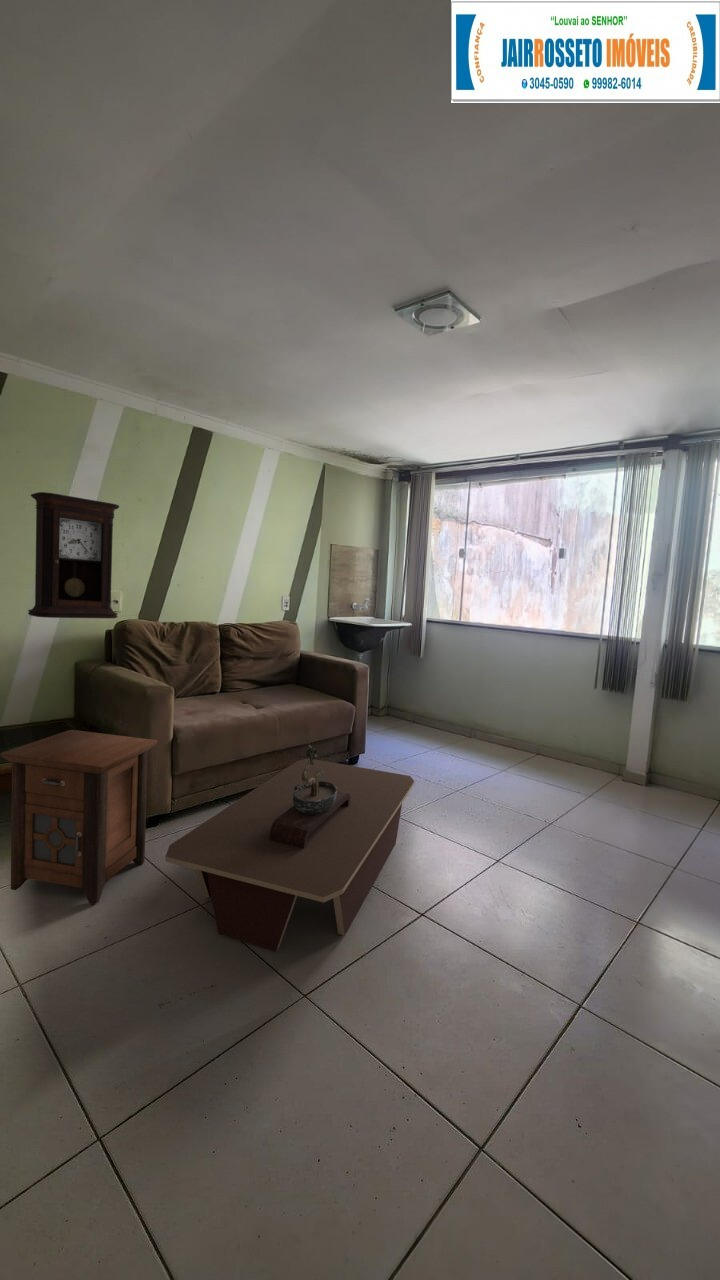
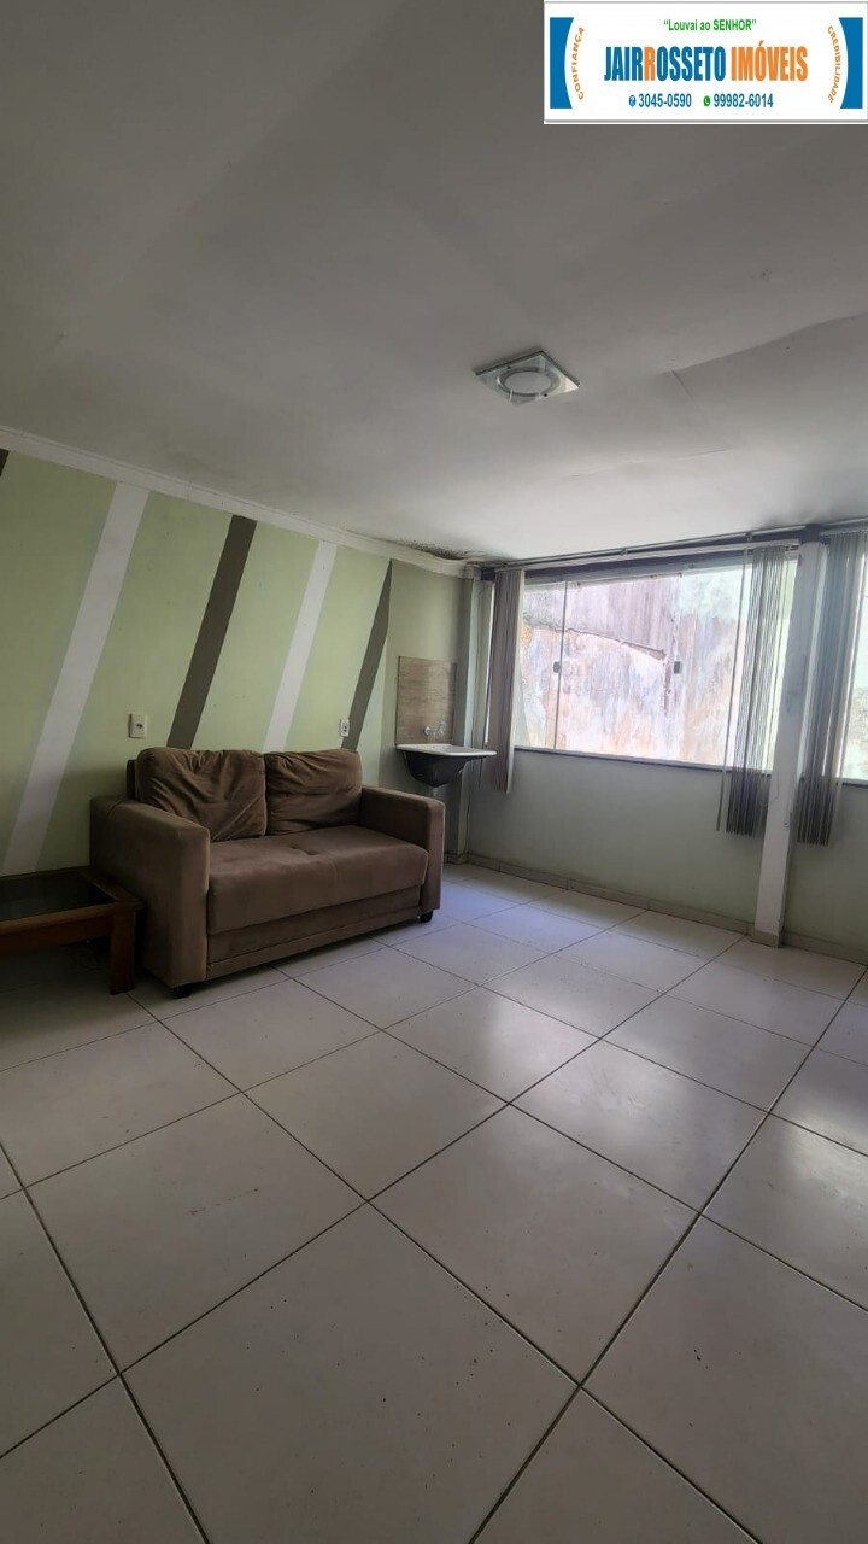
- nightstand (82, 811)
- coffee table (312, 837)
- pendulum clock (77, 558)
- bonsai tree (316, 782)
